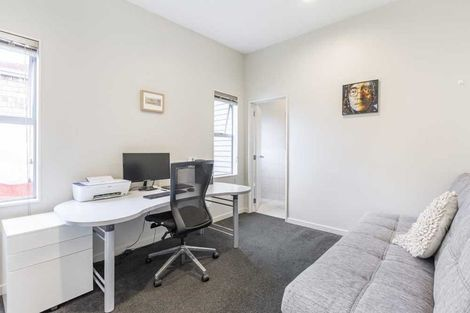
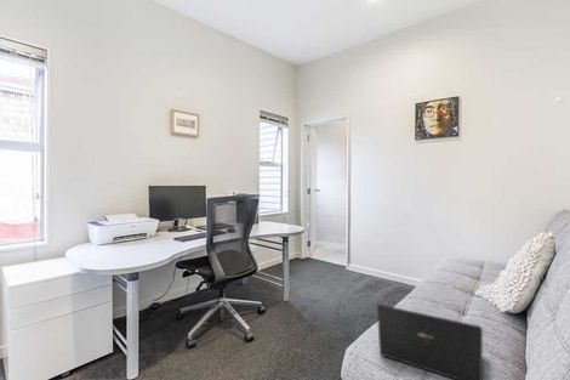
+ laptop (429, 330)
